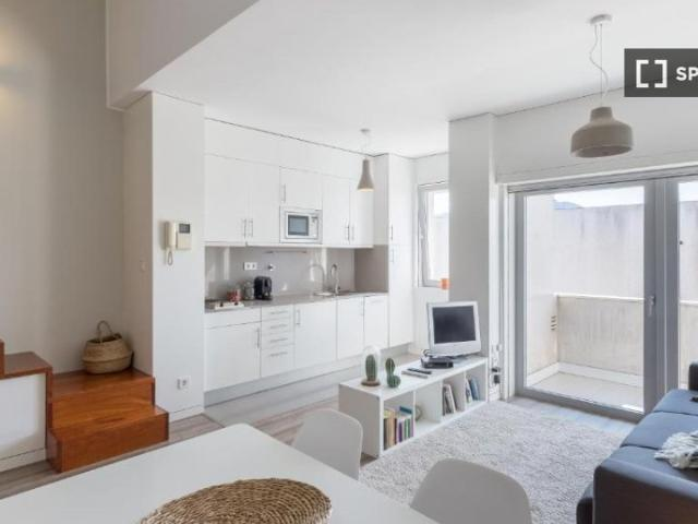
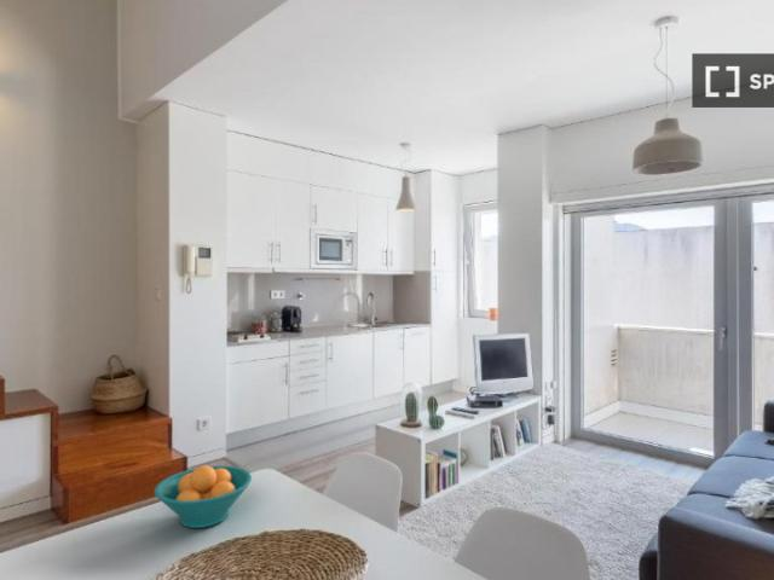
+ fruit bowl (204, 492)
